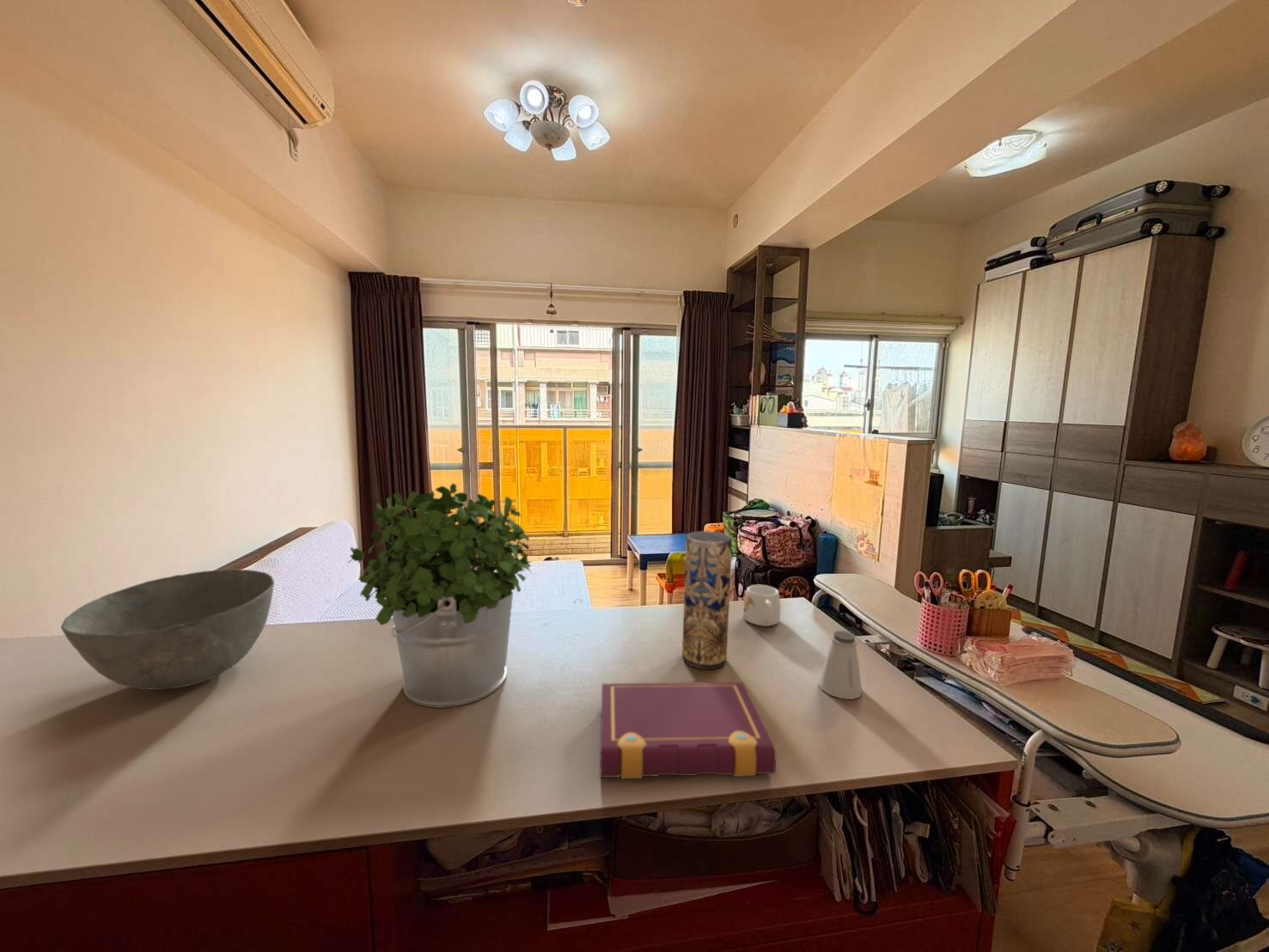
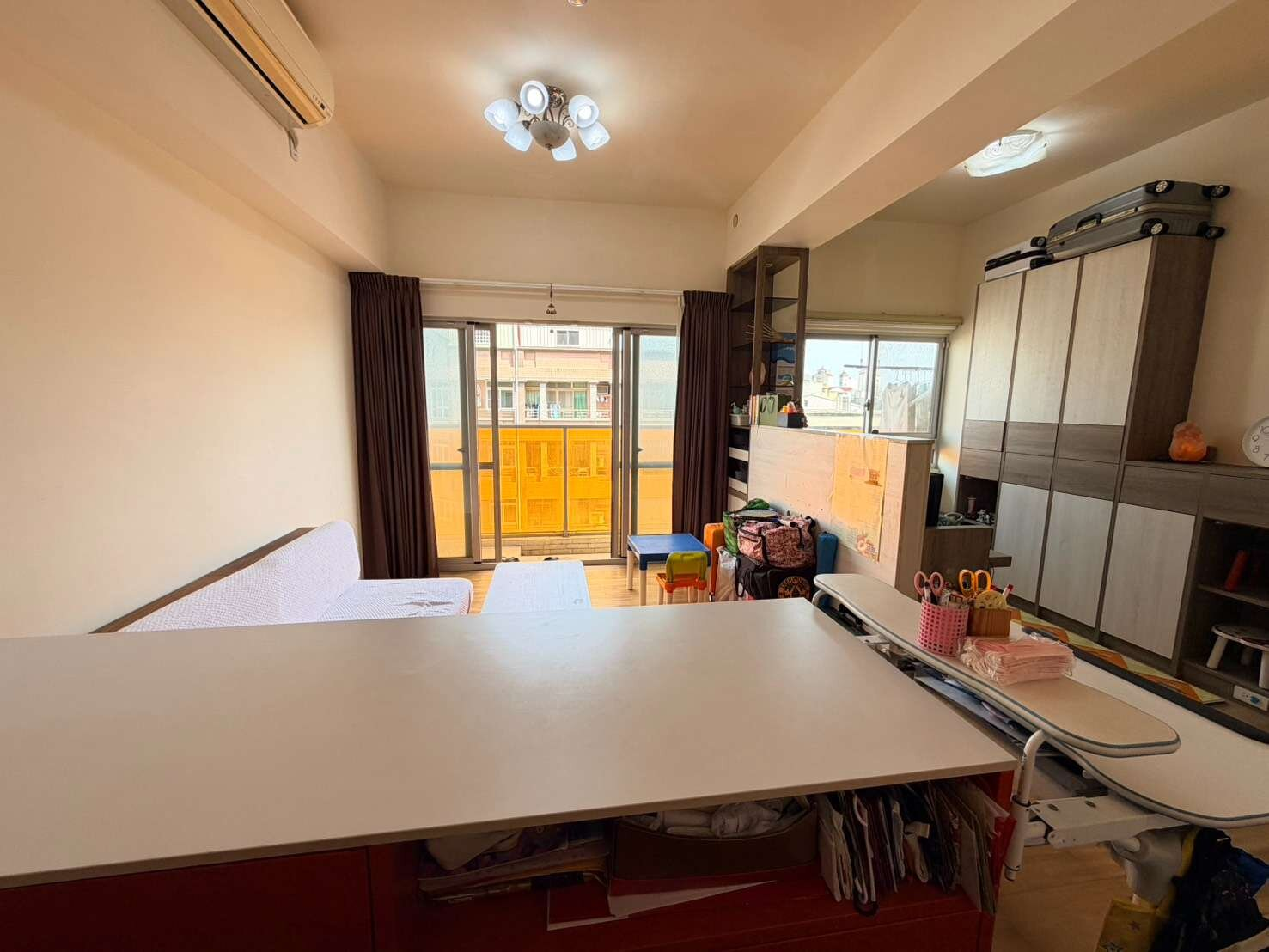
- book (682, 725)
- vase (706, 598)
- potted plant (443, 588)
- mug (763, 607)
- bowl (183, 635)
- saltshaker (842, 661)
